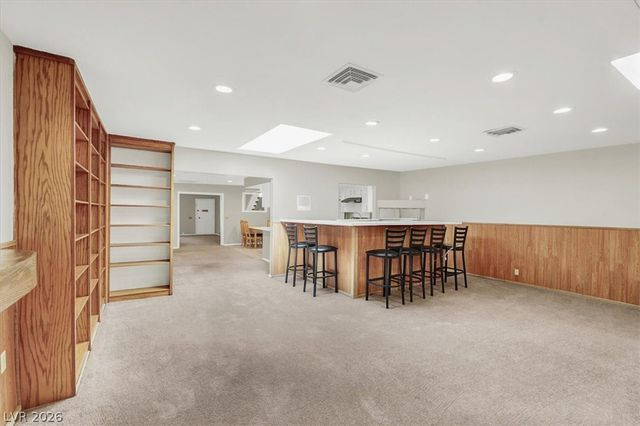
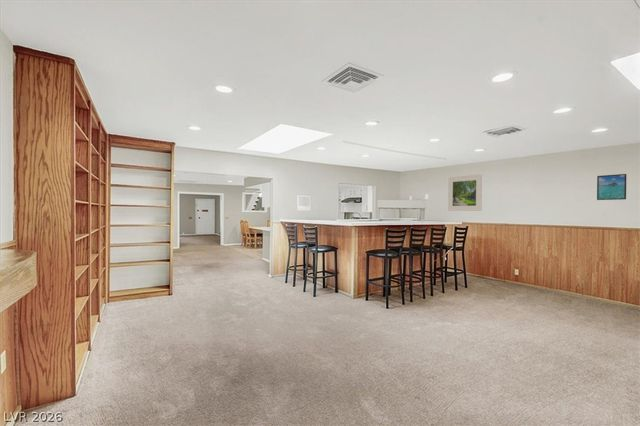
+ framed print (611, 187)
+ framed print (464, 193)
